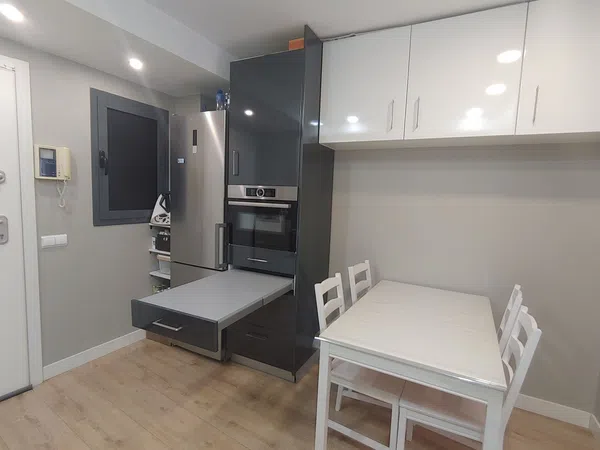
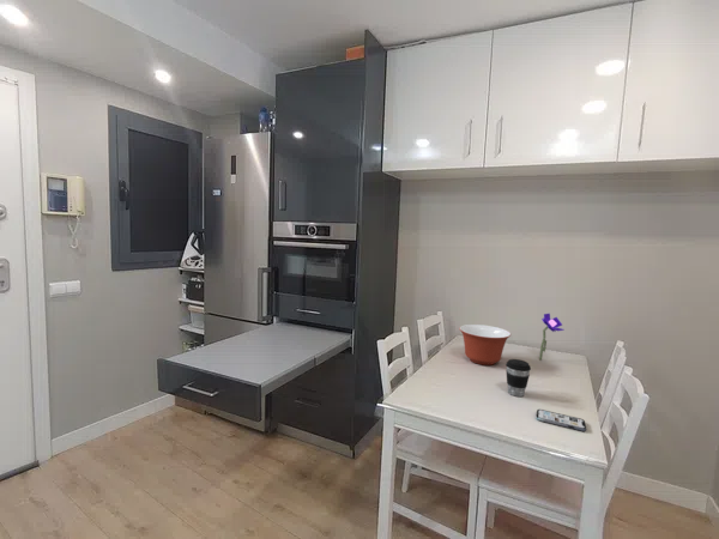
+ flower (545, 340)
+ mixing bowl (483, 345)
+ coffee cup (516, 377)
+ phone case (560, 419)
